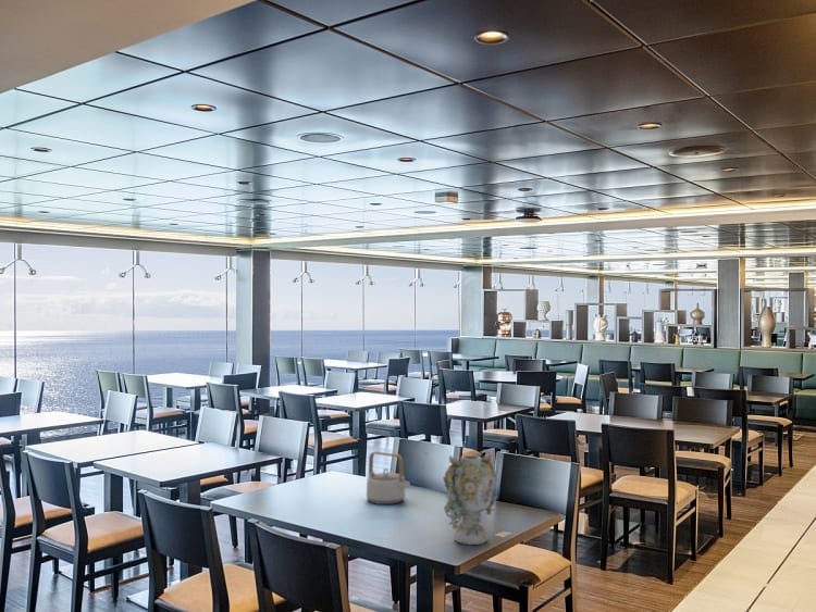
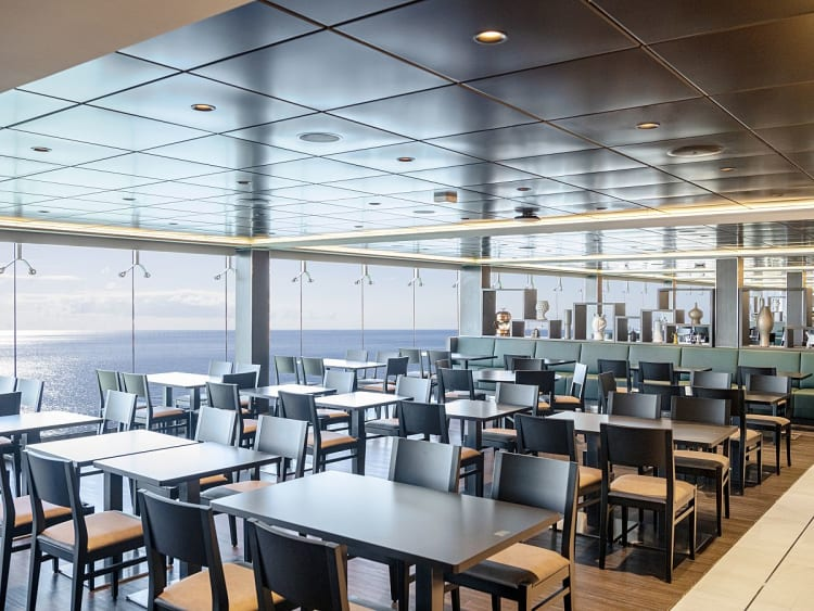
- vase (470, 496)
- teapot (388, 476)
